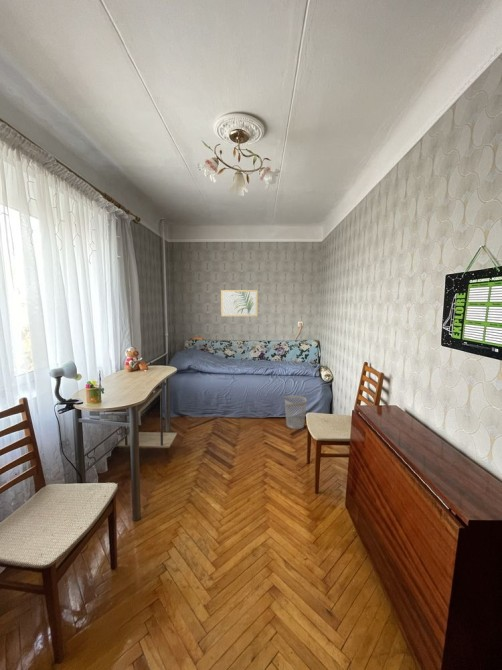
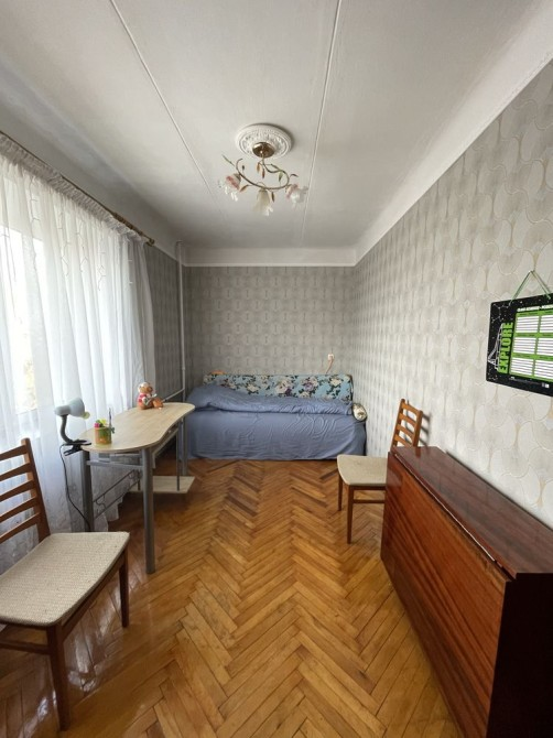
- wastebasket (295, 411)
- wall art (239, 303)
